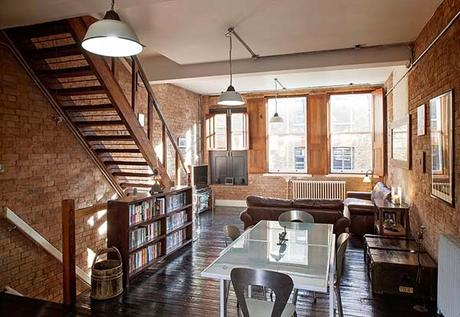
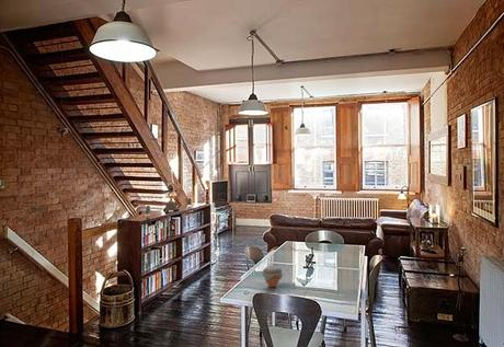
+ jar (272, 276)
